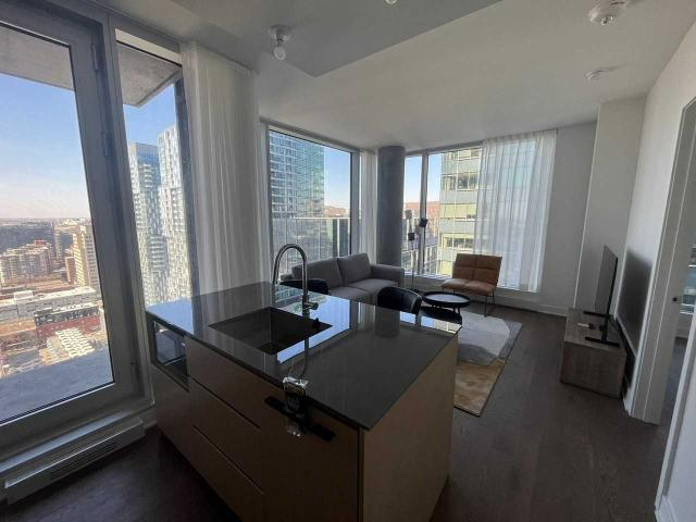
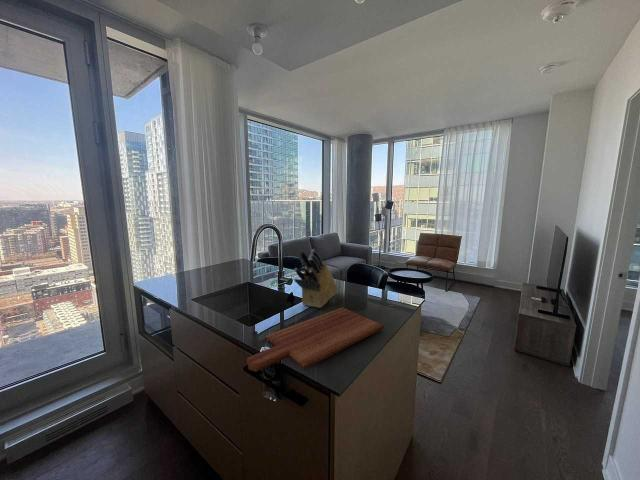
+ cutting board (324, 333)
+ knife block (317, 274)
